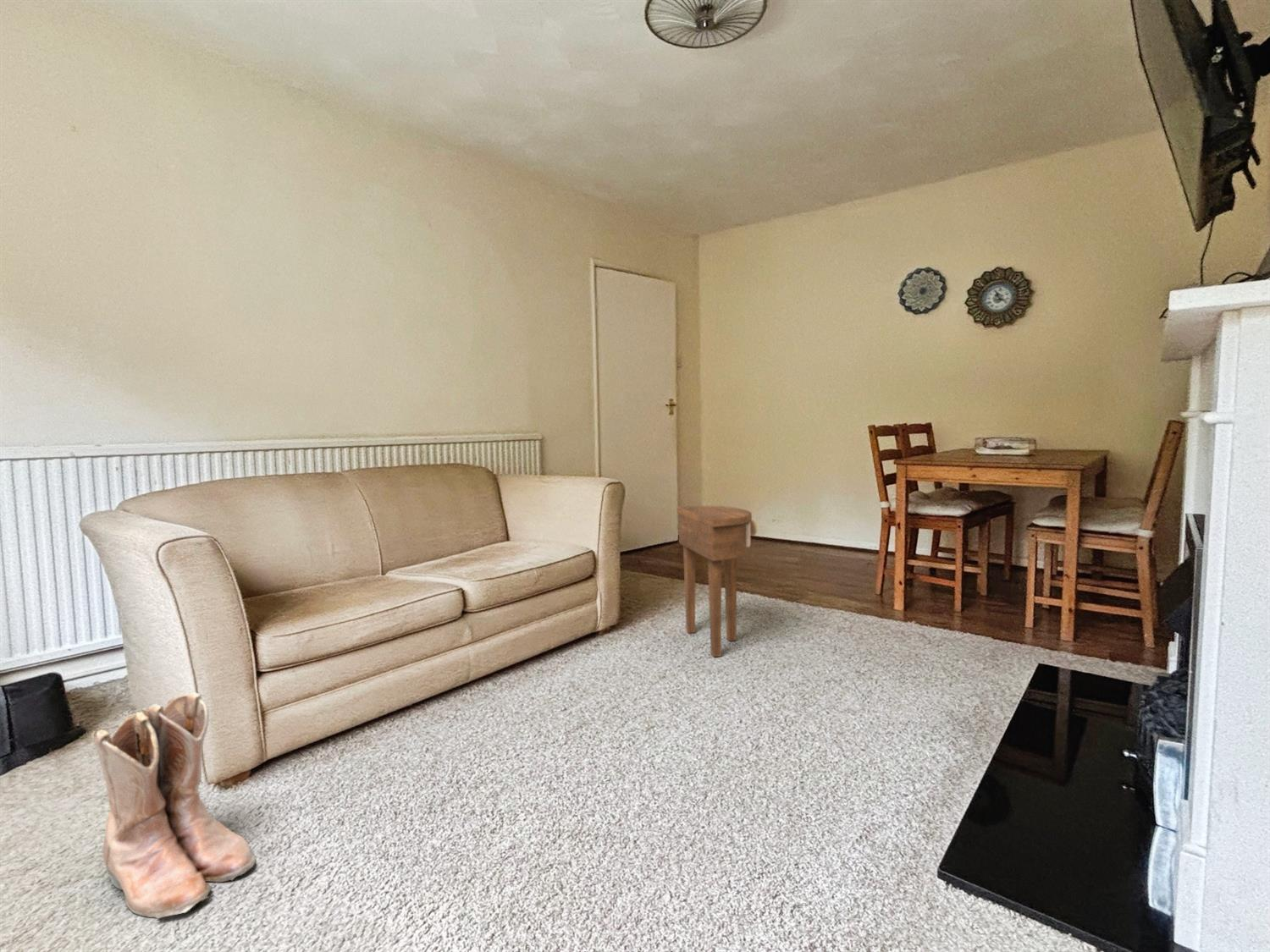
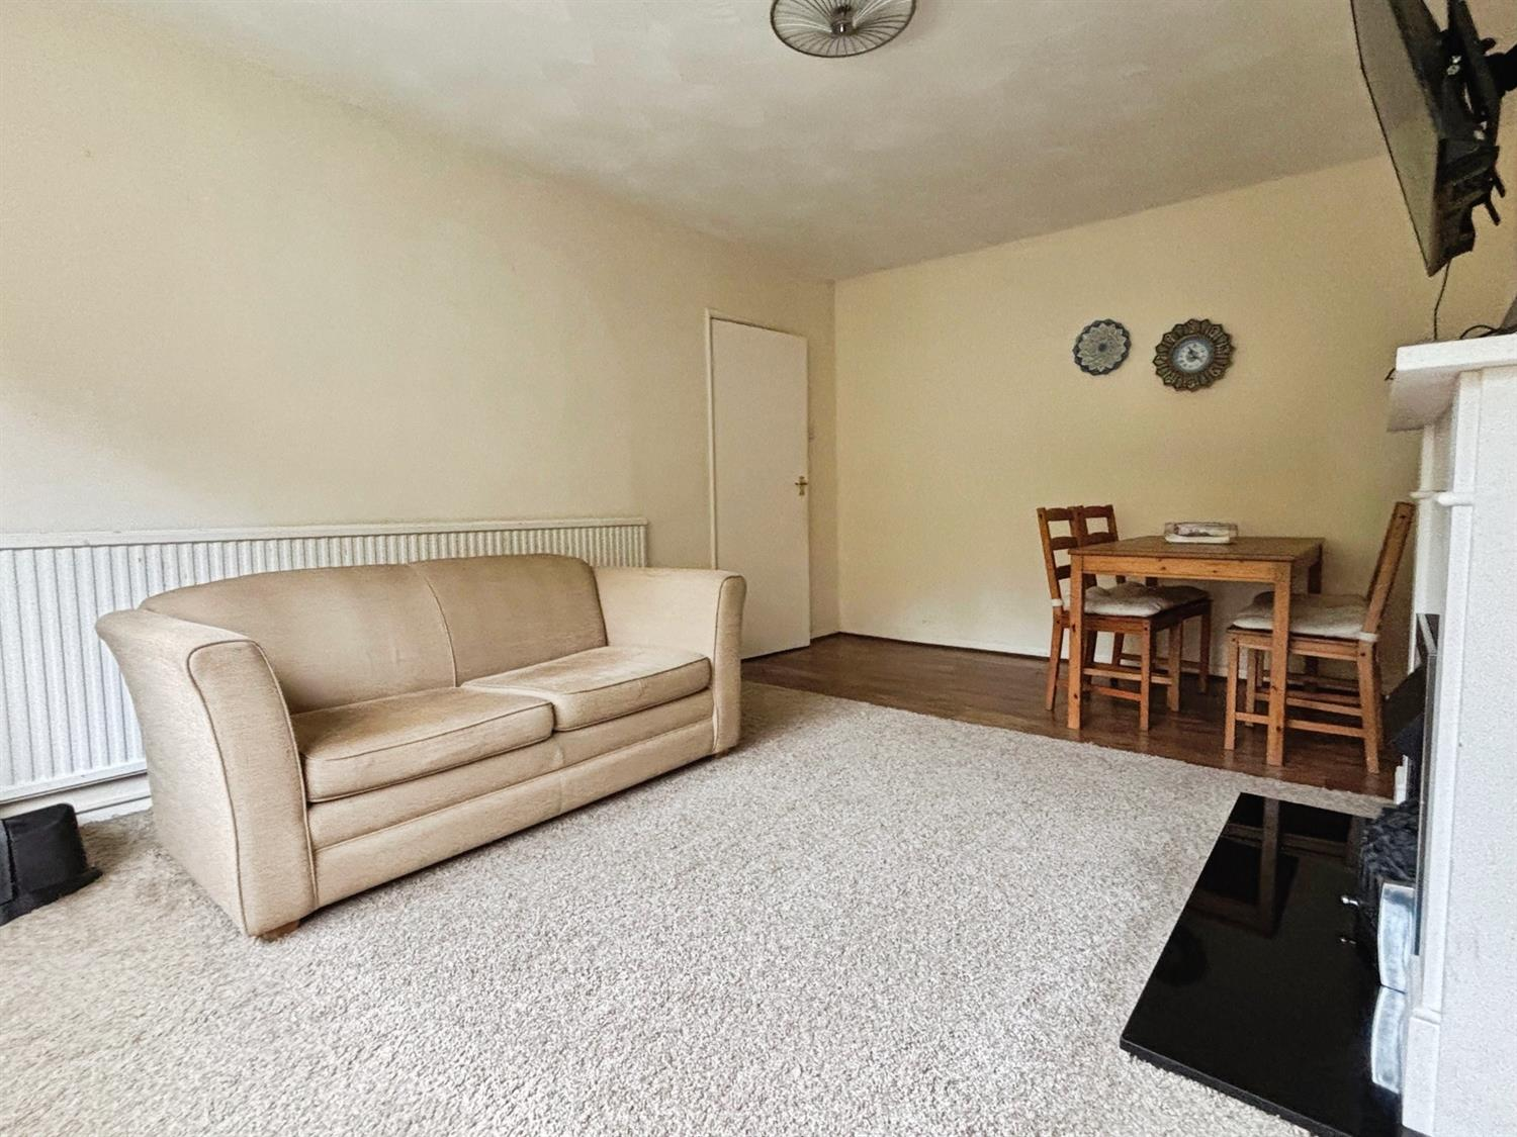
- side table (709, 577)
- boots (174, 791)
